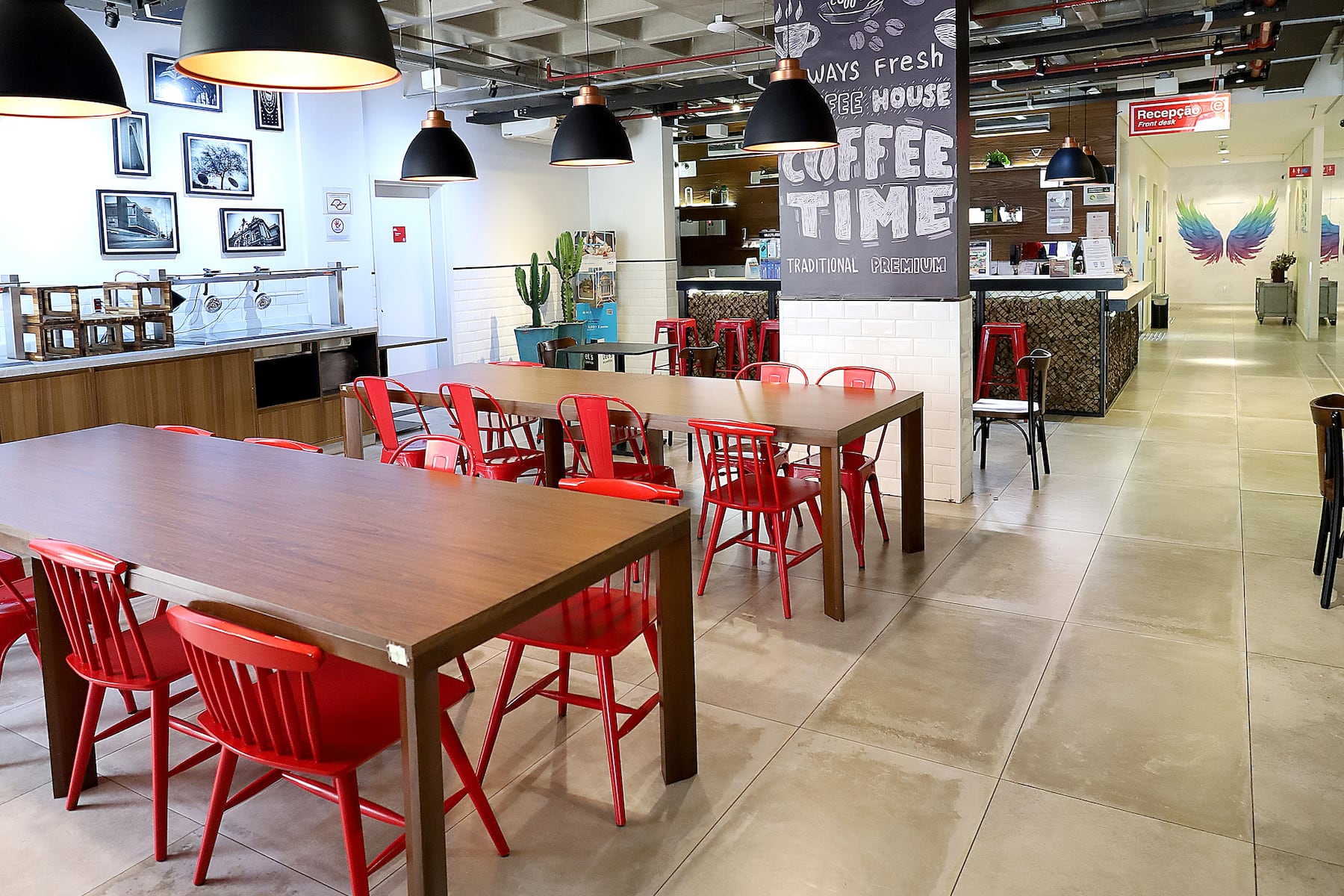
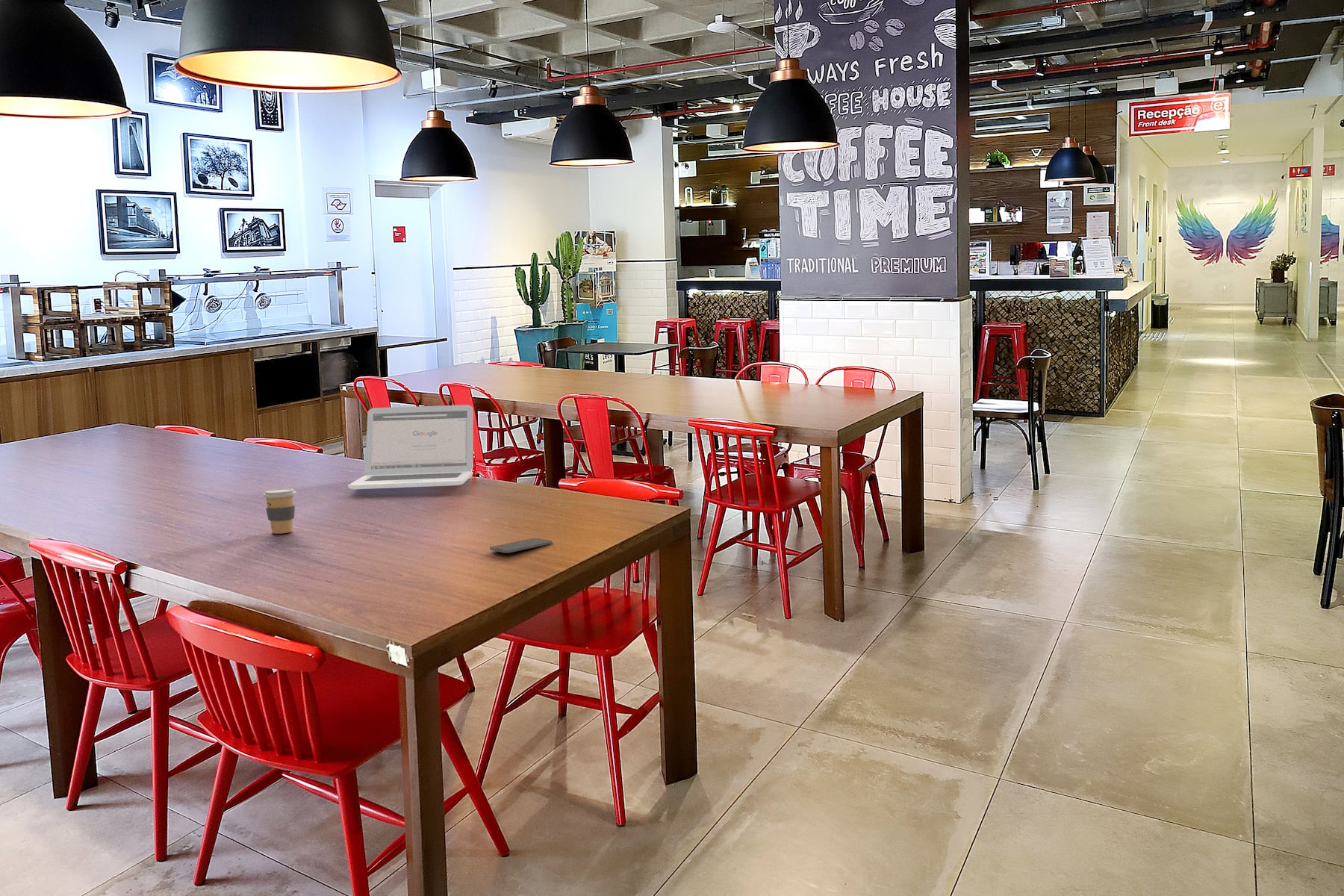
+ smartphone (521, 545)
+ laptop (413, 446)
+ coffee cup (281, 511)
